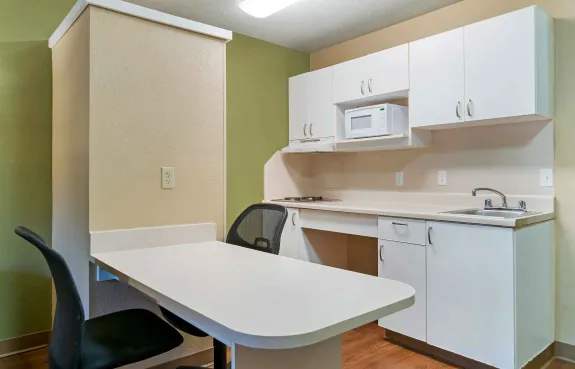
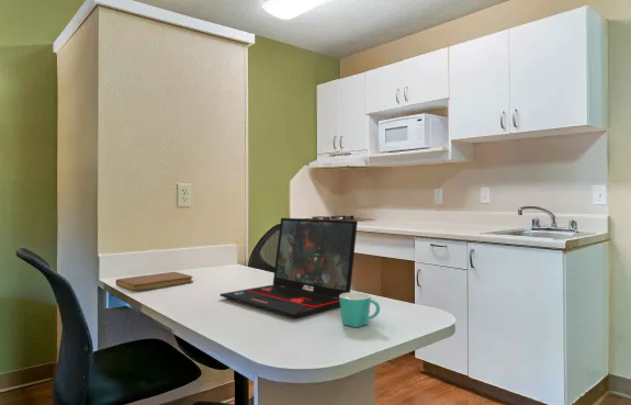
+ mug (360, 311)
+ laptop (286, 260)
+ notebook (155, 280)
